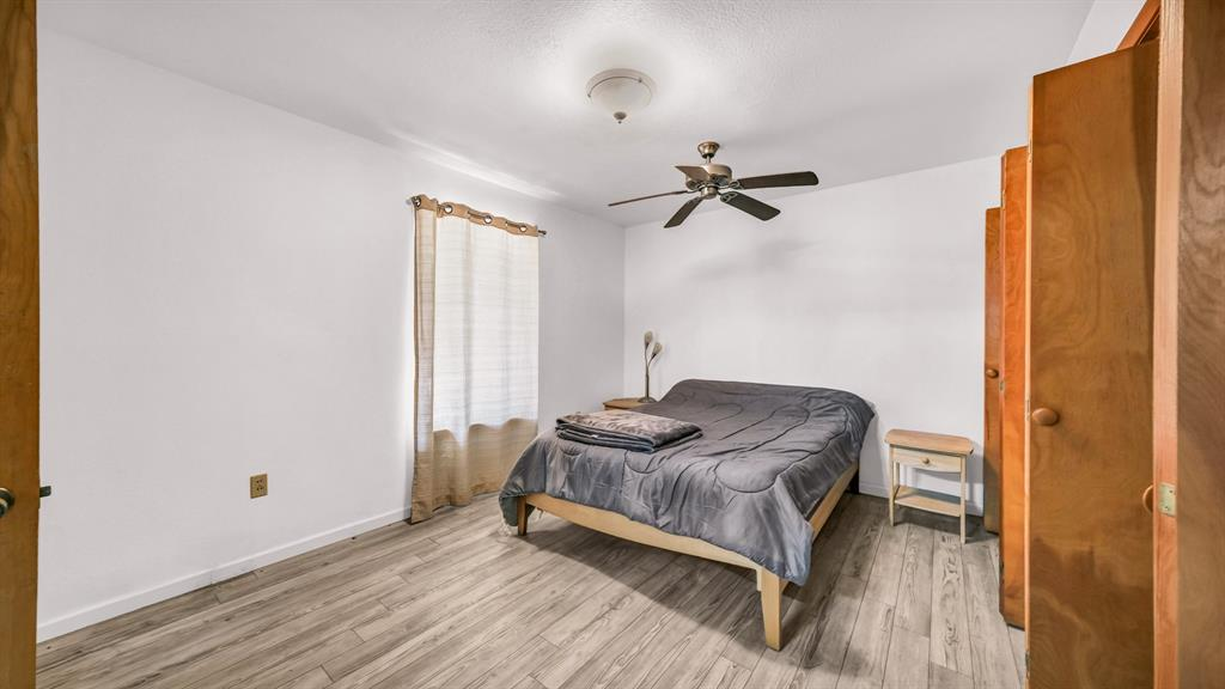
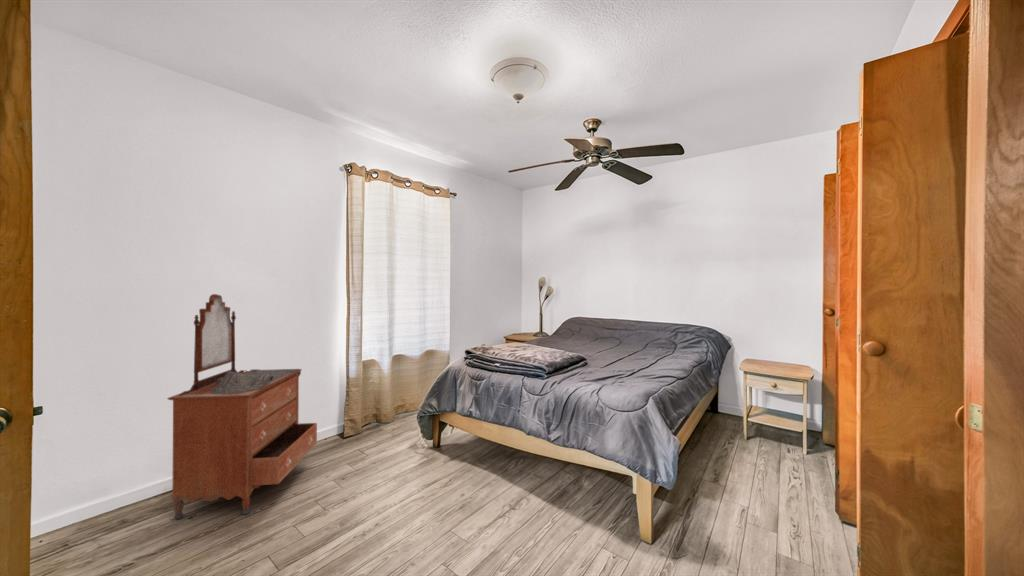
+ dresser (250, 390)
